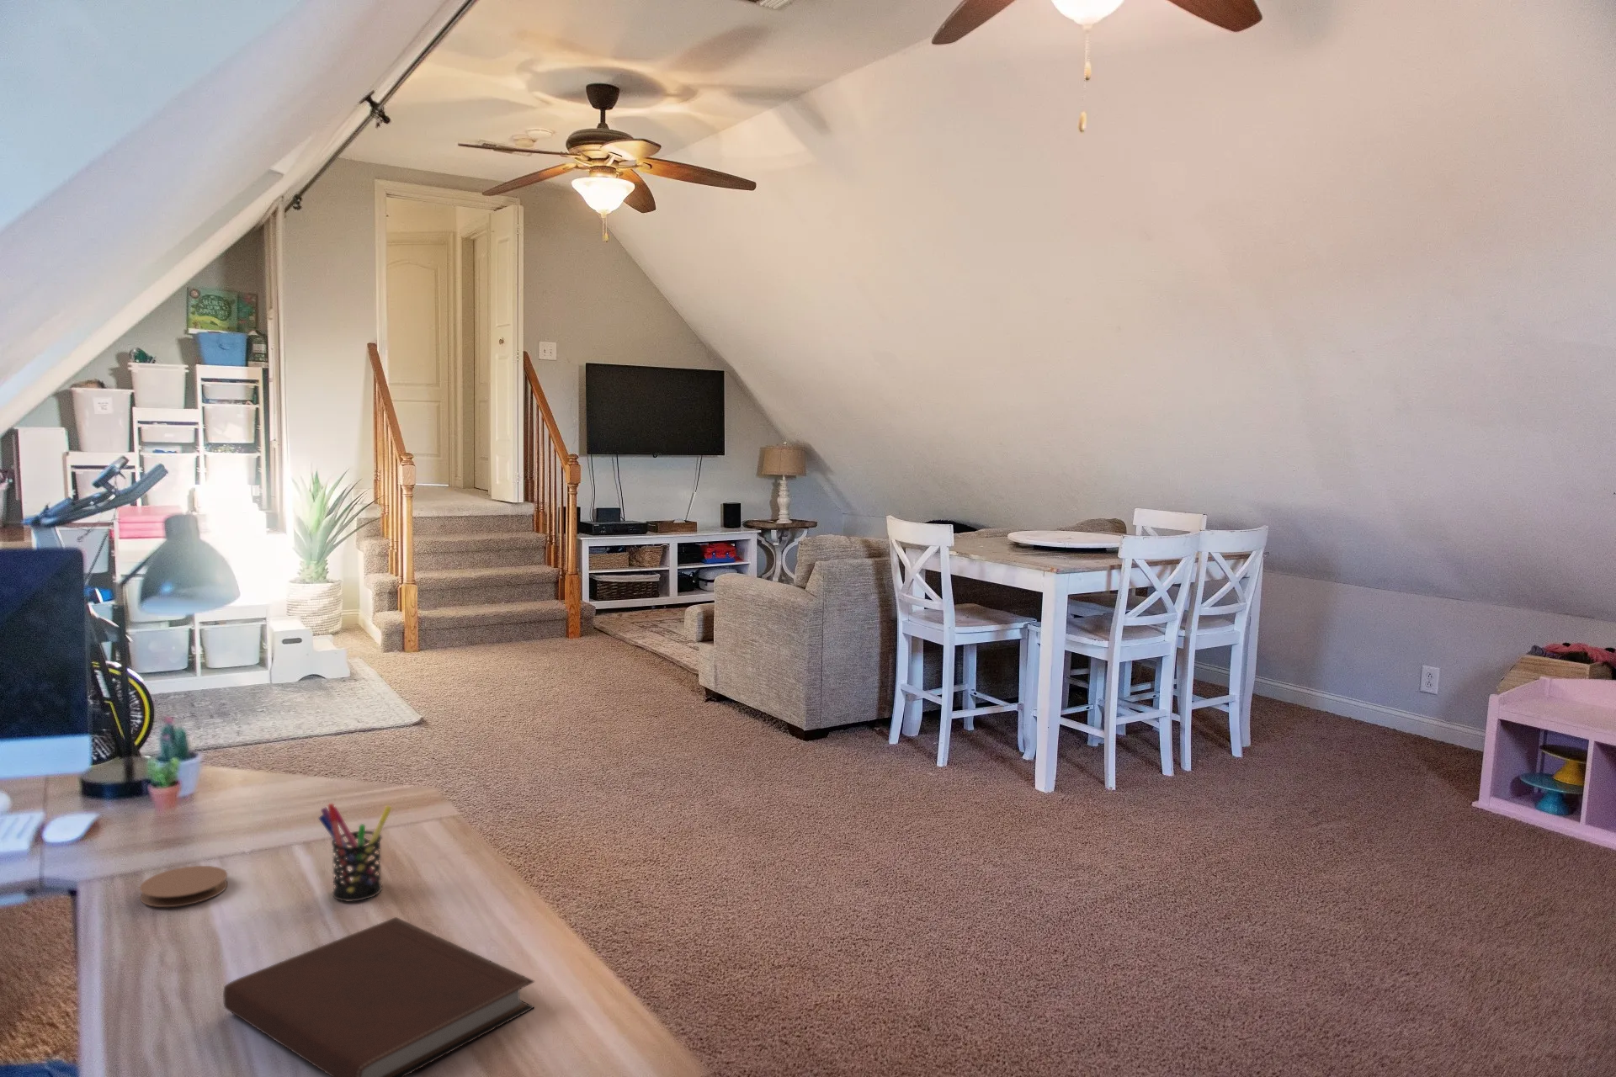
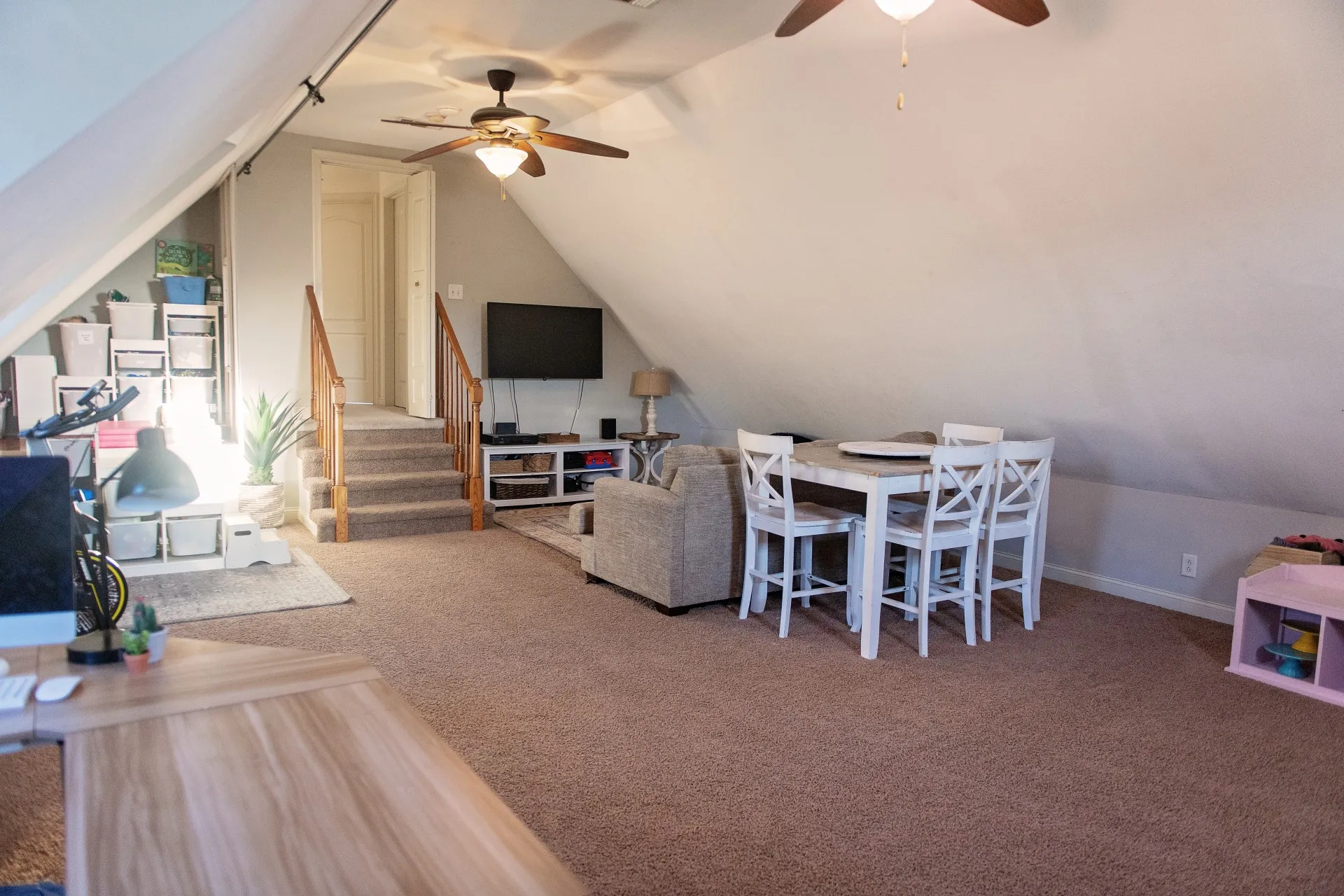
- pen holder (355, 849)
- notebook (380, 995)
- coaster (184, 885)
